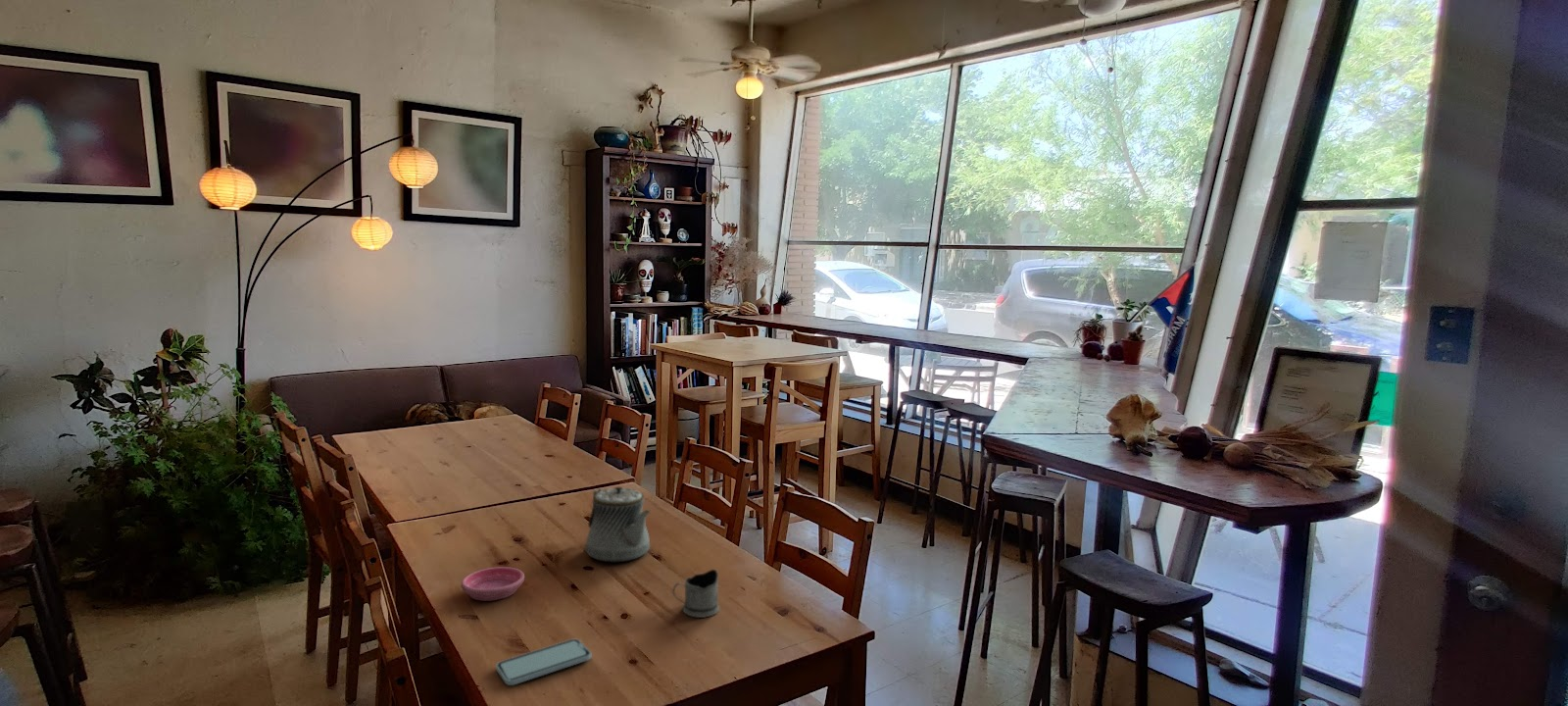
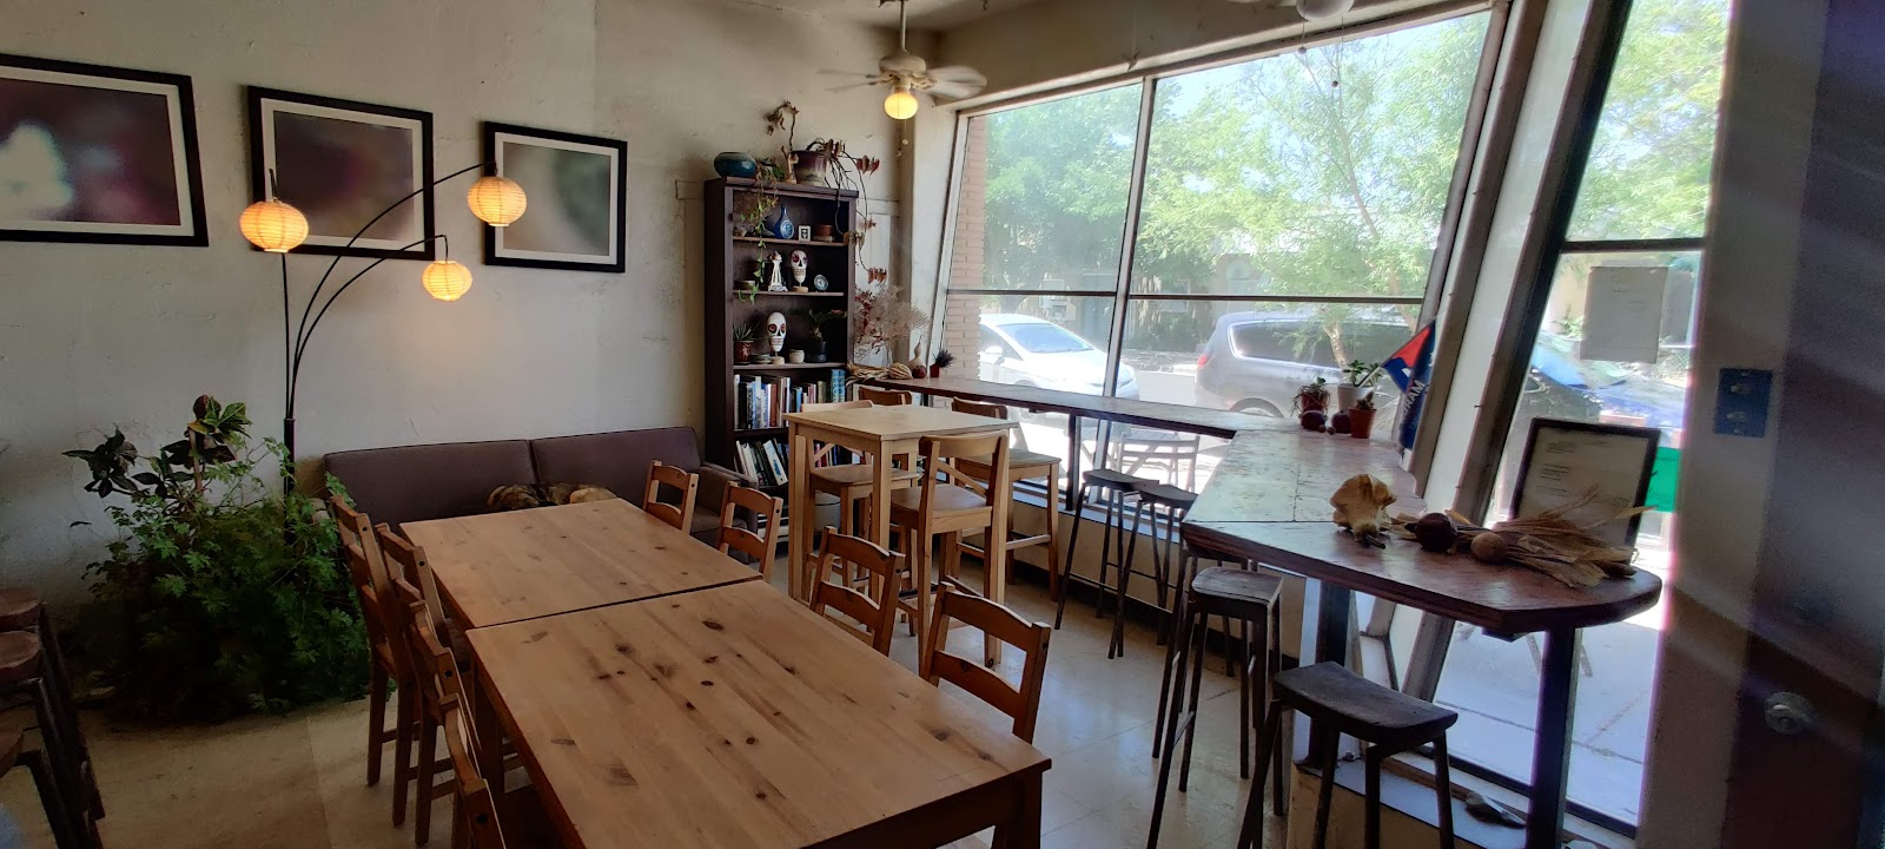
- smartphone (544, 661)
- teapot (618, 520)
- tea glass holder (695, 592)
- saucer (493, 584)
